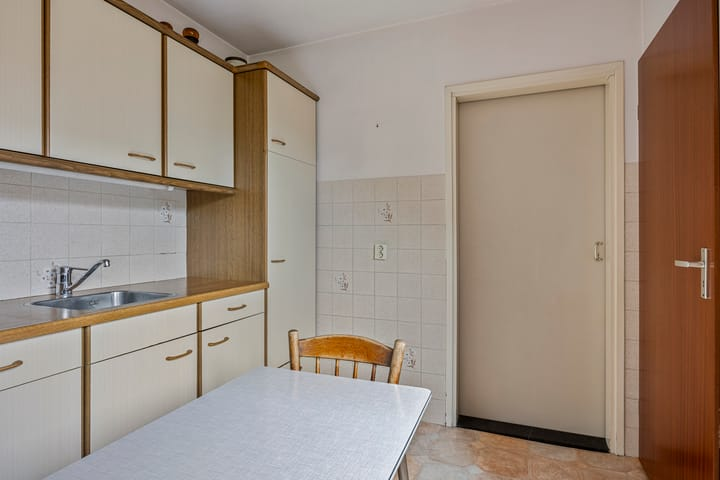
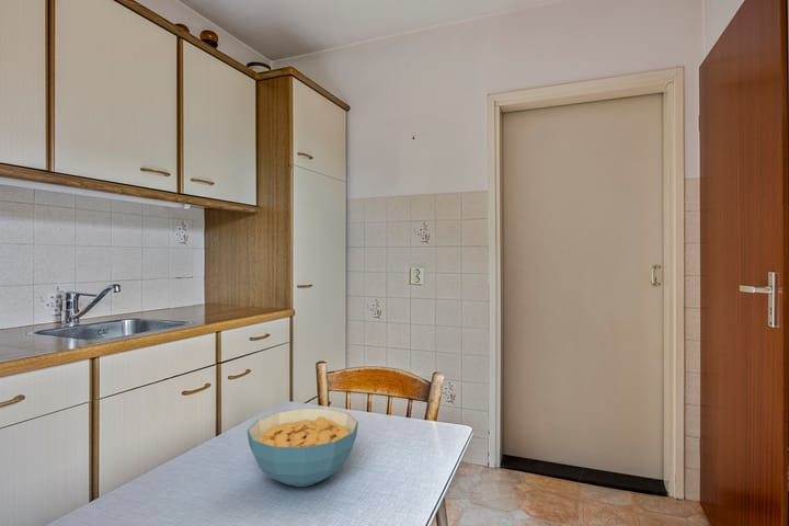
+ cereal bowl (304, 451)
